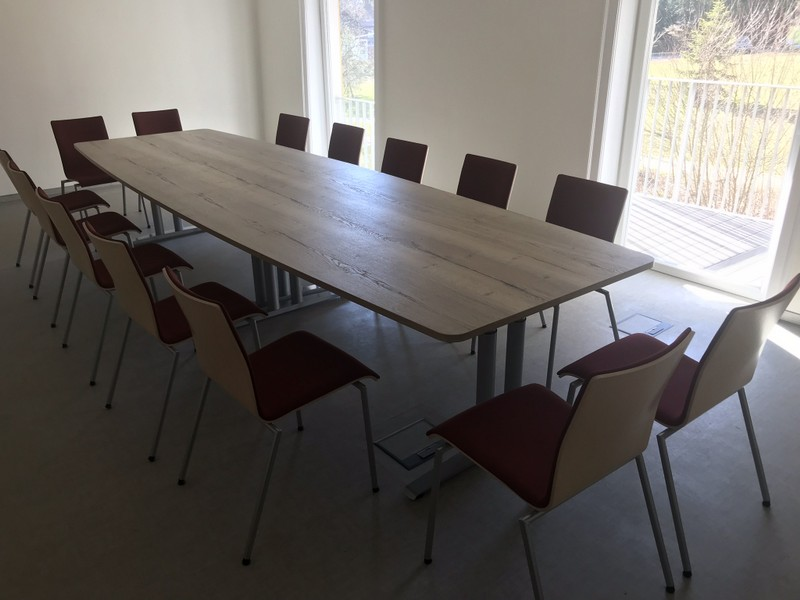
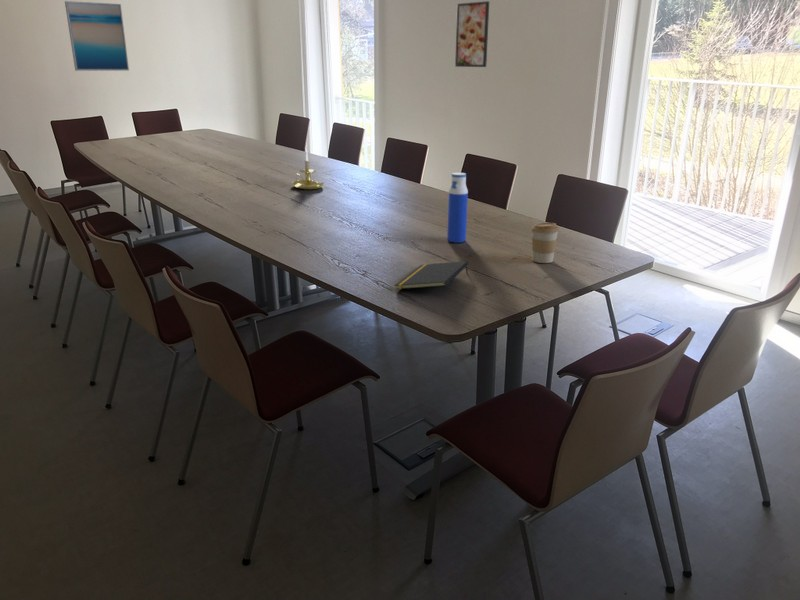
+ water bottle (457, 207)
+ notepad (432, 274)
+ candle holder (305, 168)
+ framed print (471, 35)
+ wall art (98, 37)
+ coffee cup (544, 241)
